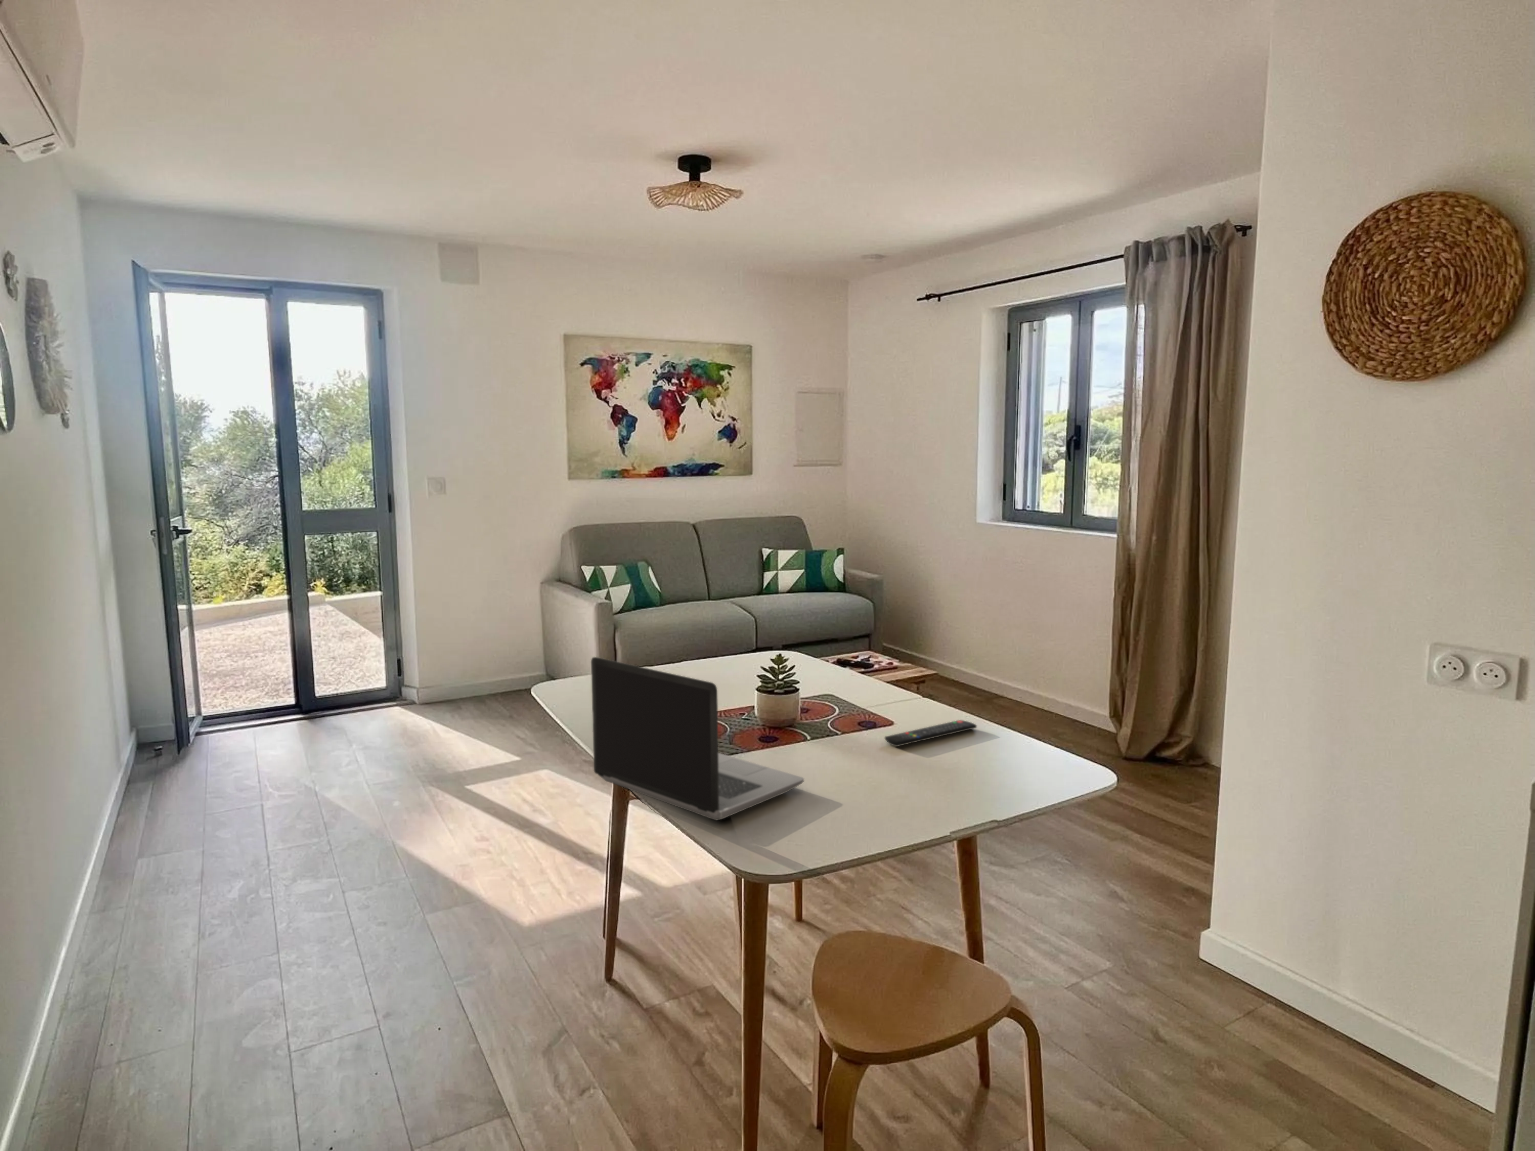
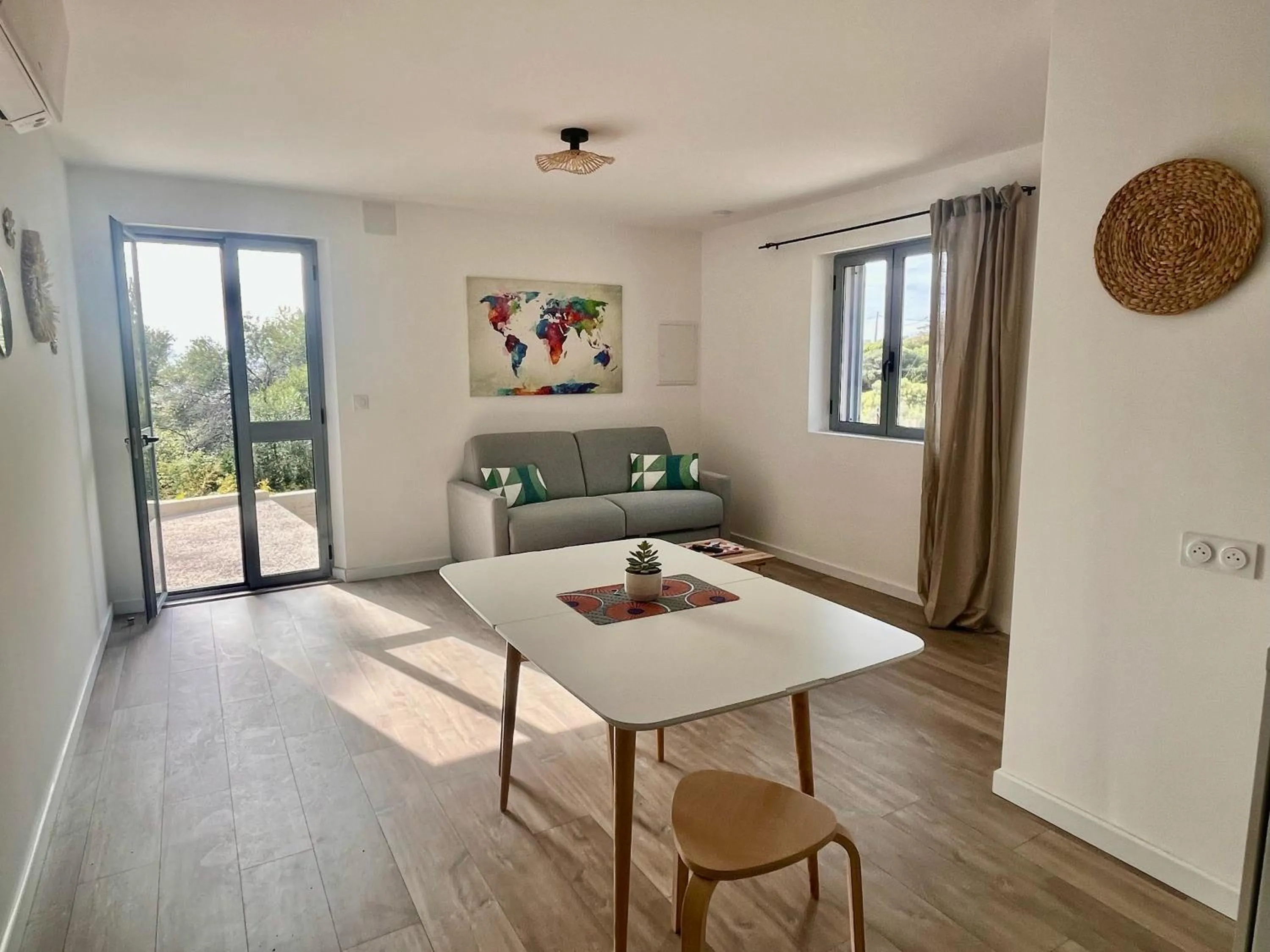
- laptop computer (697, 722)
- remote control (932, 733)
